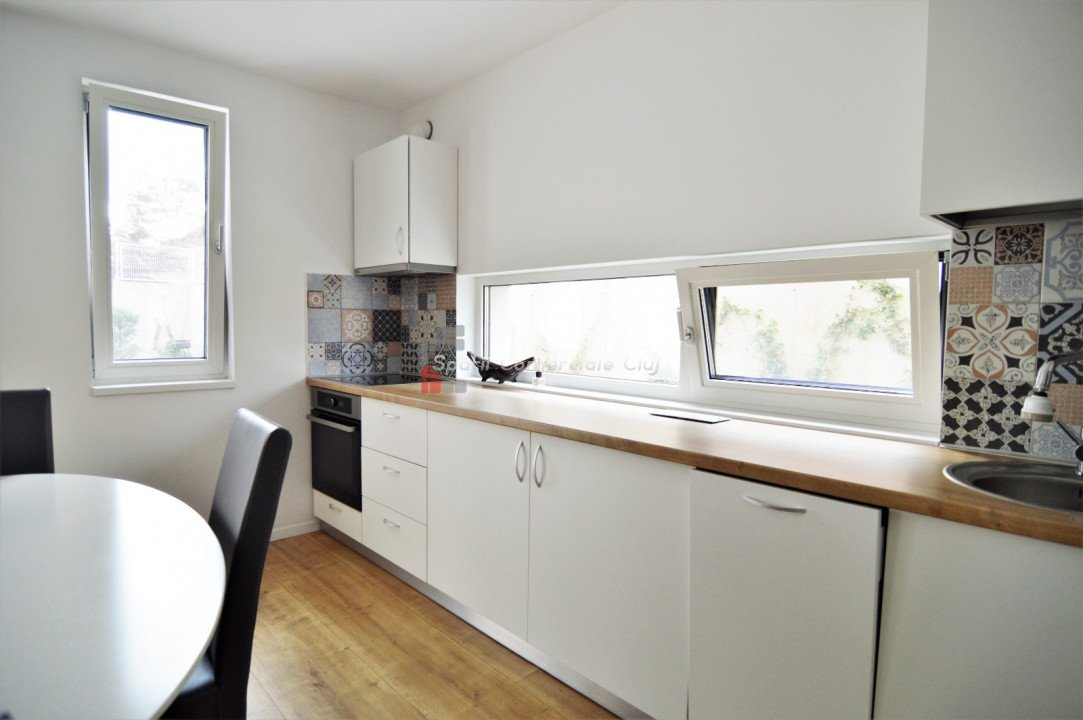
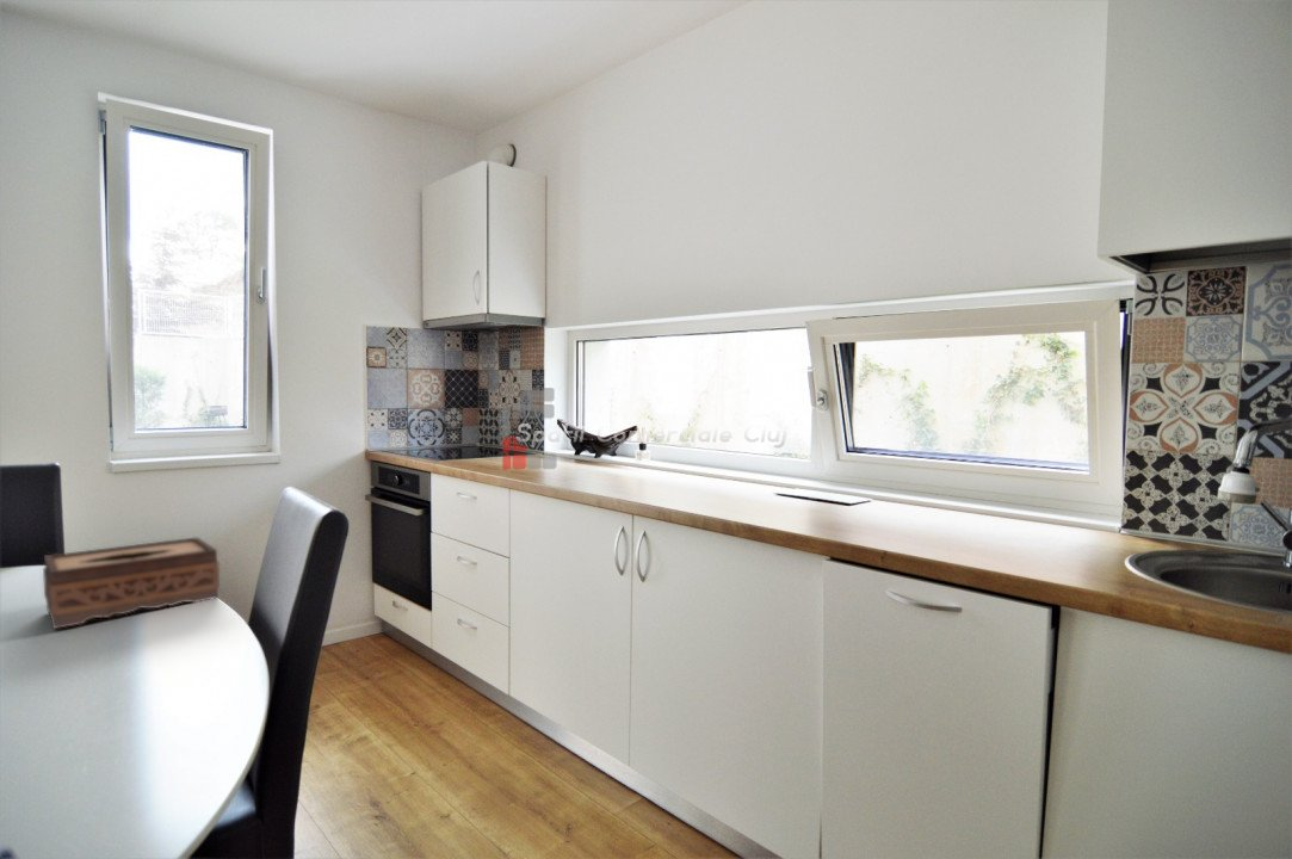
+ tissue box (132, 577)
